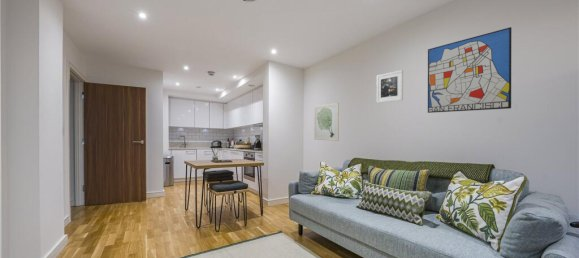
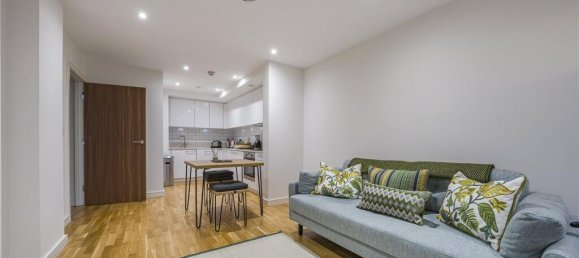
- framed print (389, 87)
- wall art (325, 122)
- wall art (464, 75)
